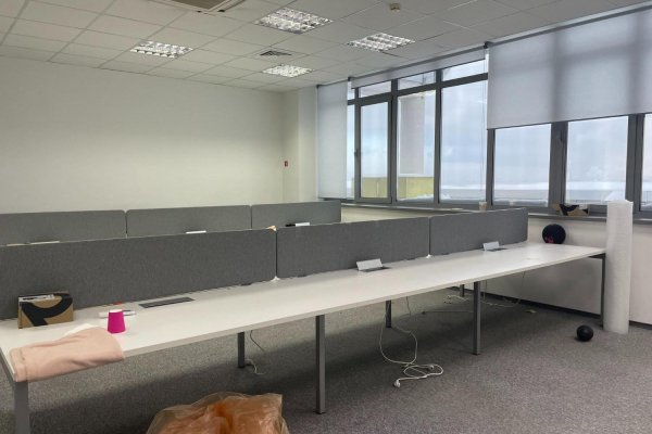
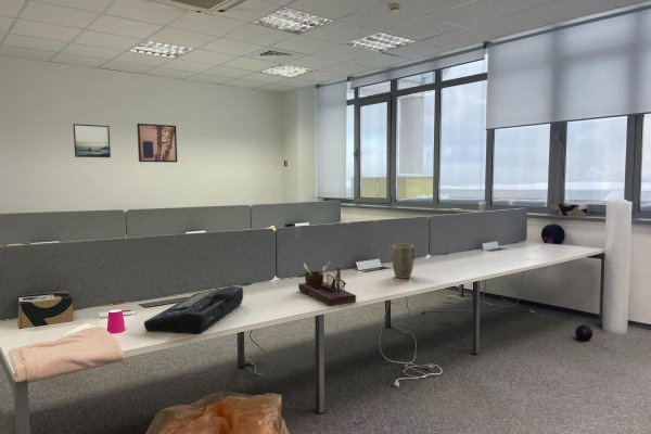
+ wall art (157, 143)
+ desk organizer (322, 278)
+ home computer (201, 306)
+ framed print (92, 141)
+ plant pot (403, 260)
